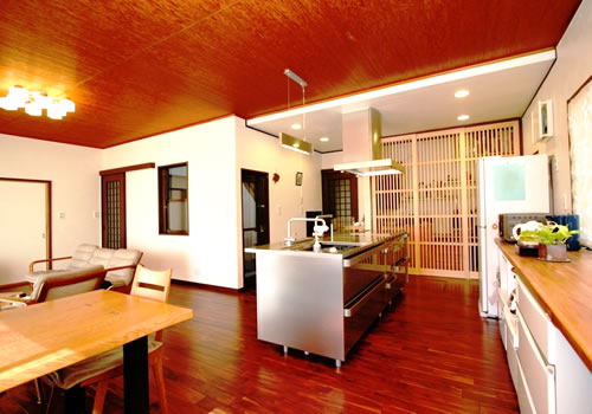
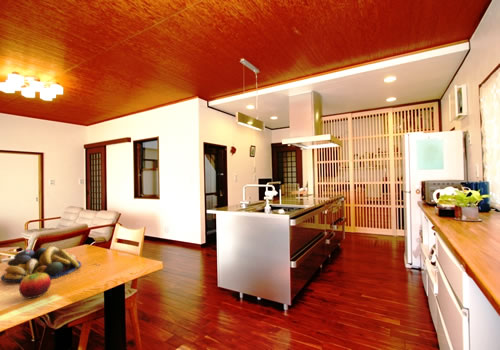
+ fruit (35, 284)
+ fruit bowl (44, 259)
